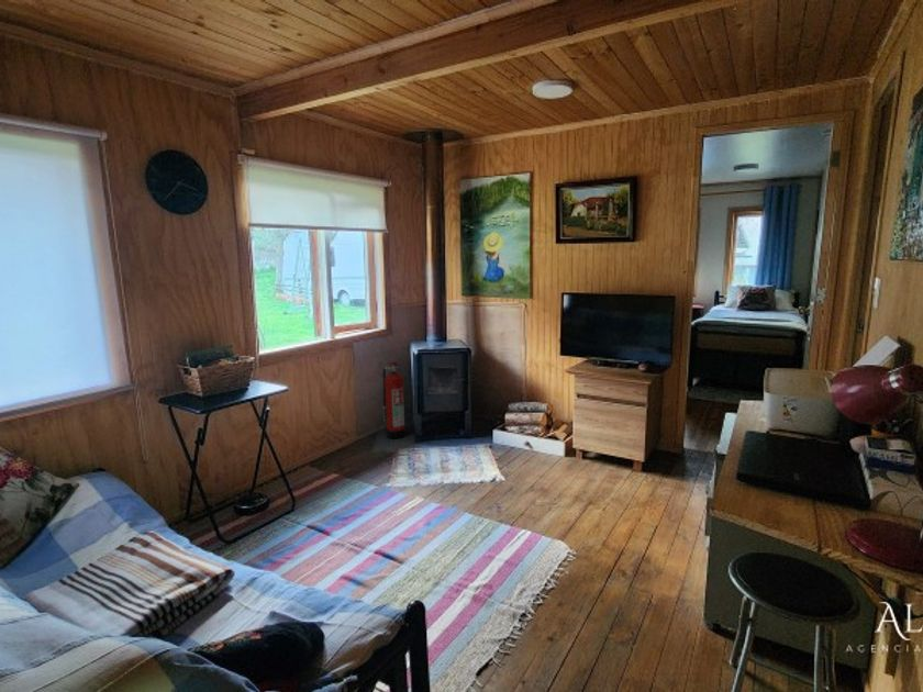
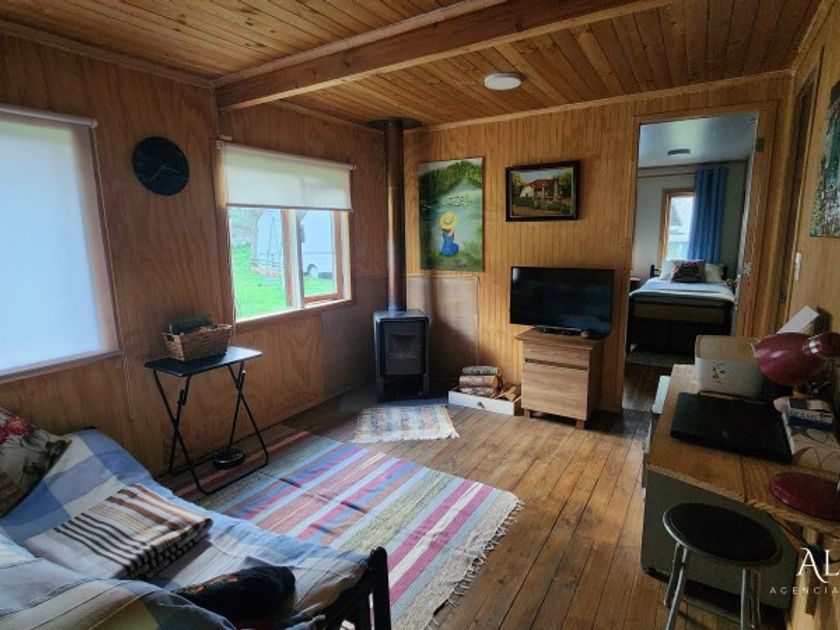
- fire extinguisher (393, 398)
